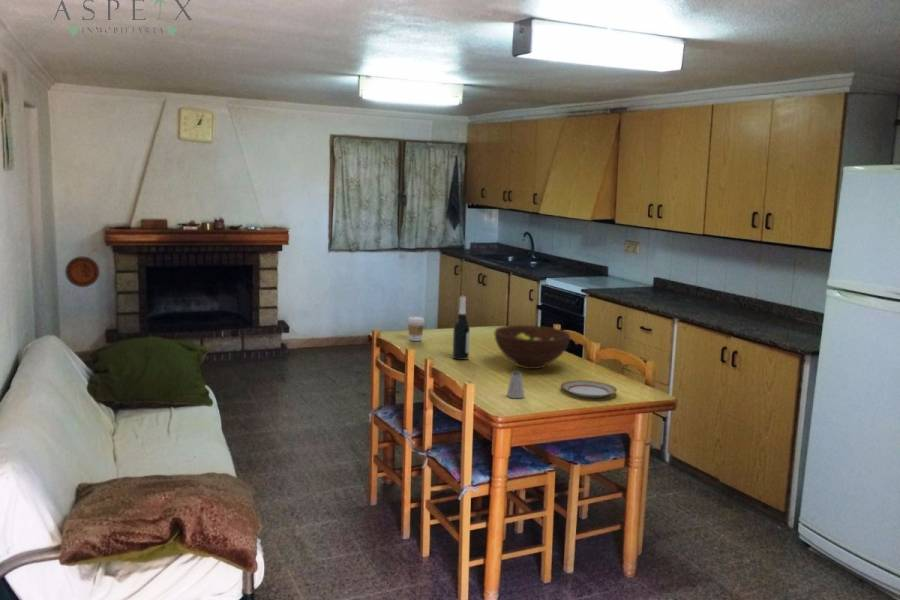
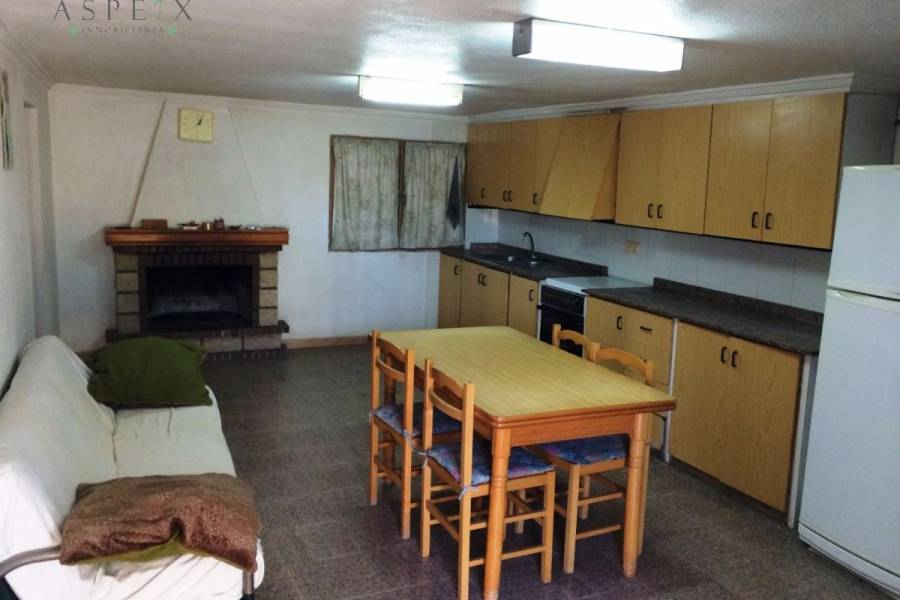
- decorative plate (82, 271)
- saltshaker (516, 383)
- wine bottle (461, 327)
- coffee cup (415, 328)
- fruit bowl (531, 349)
- plate (588, 389)
